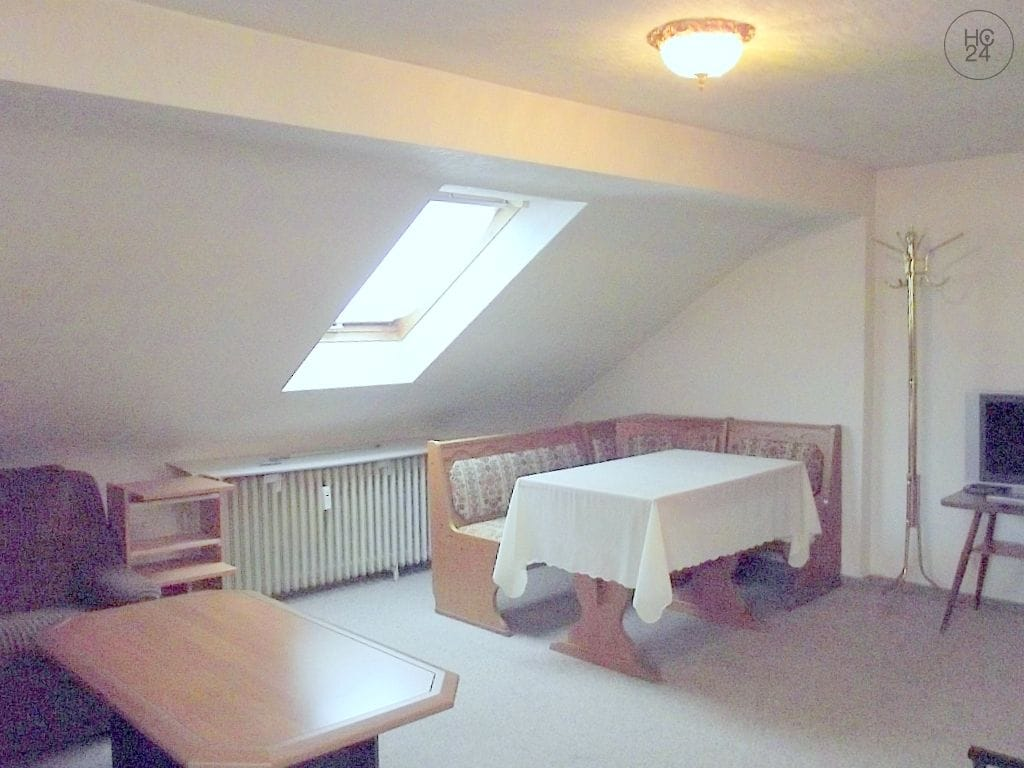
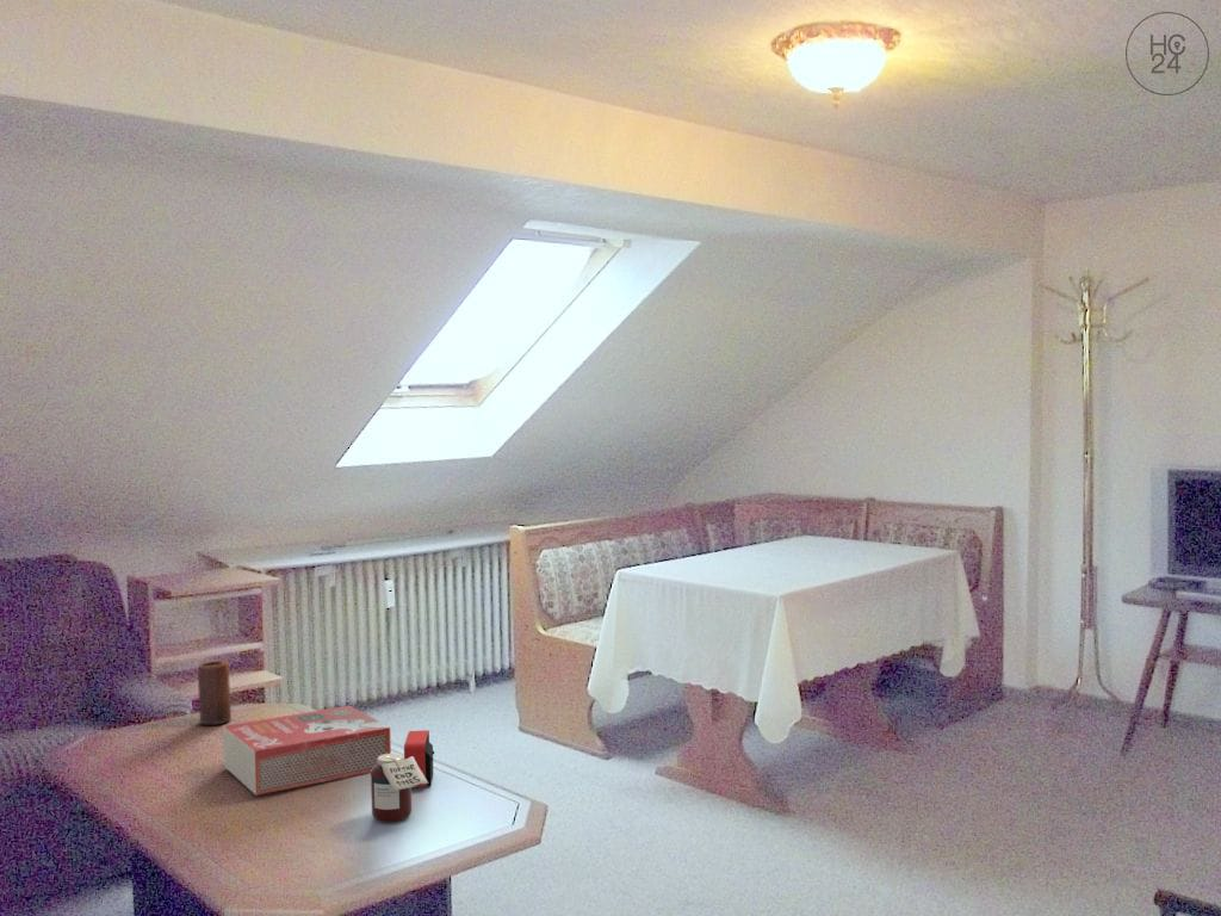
+ alarm clock (420, 759)
+ jar (395, 788)
+ candle (213, 692)
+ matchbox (306, 747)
